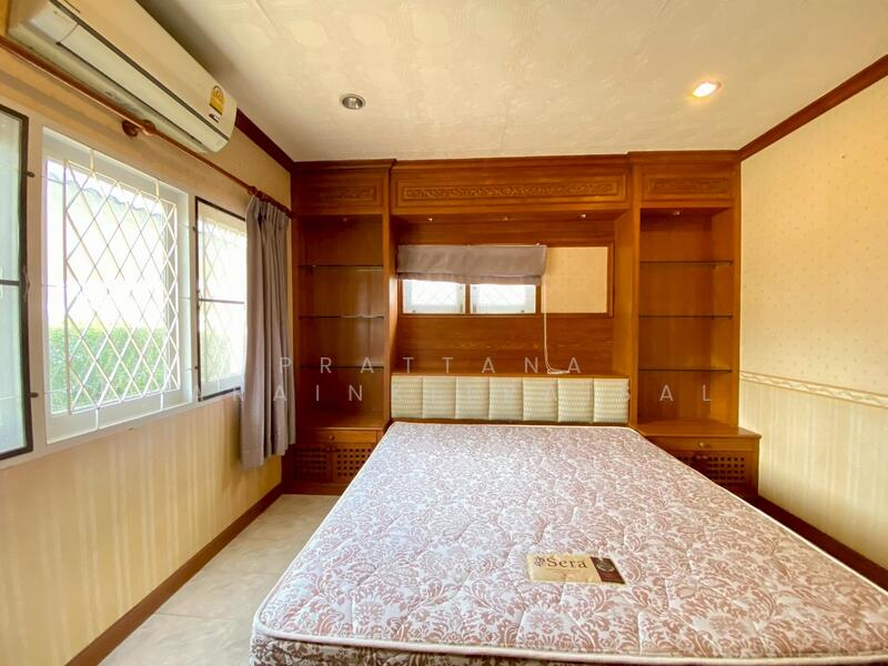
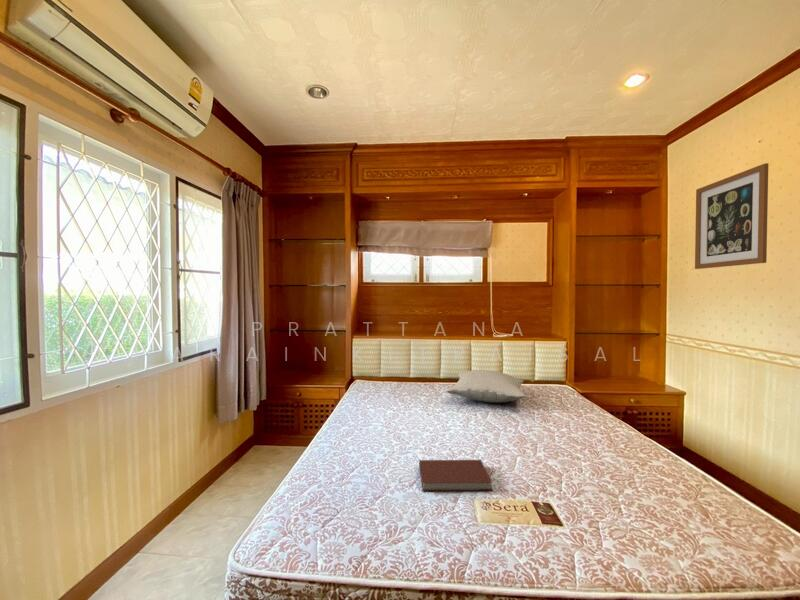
+ pillow (487, 384)
+ book (453, 473)
+ wall art (727, 222)
